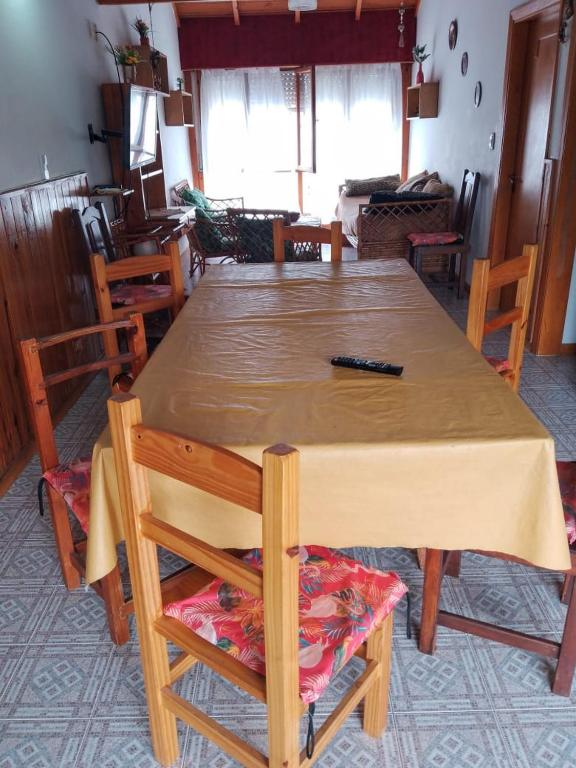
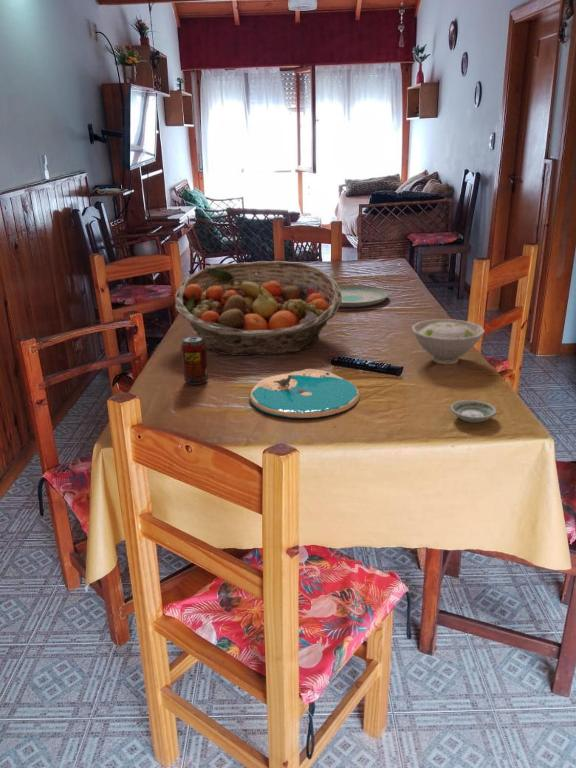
+ fruit basket (258, 306)
+ beverage can (194, 360)
+ saucer (472, 413)
+ plate (350, 296)
+ bowl (446, 342)
+ plate (304, 386)
